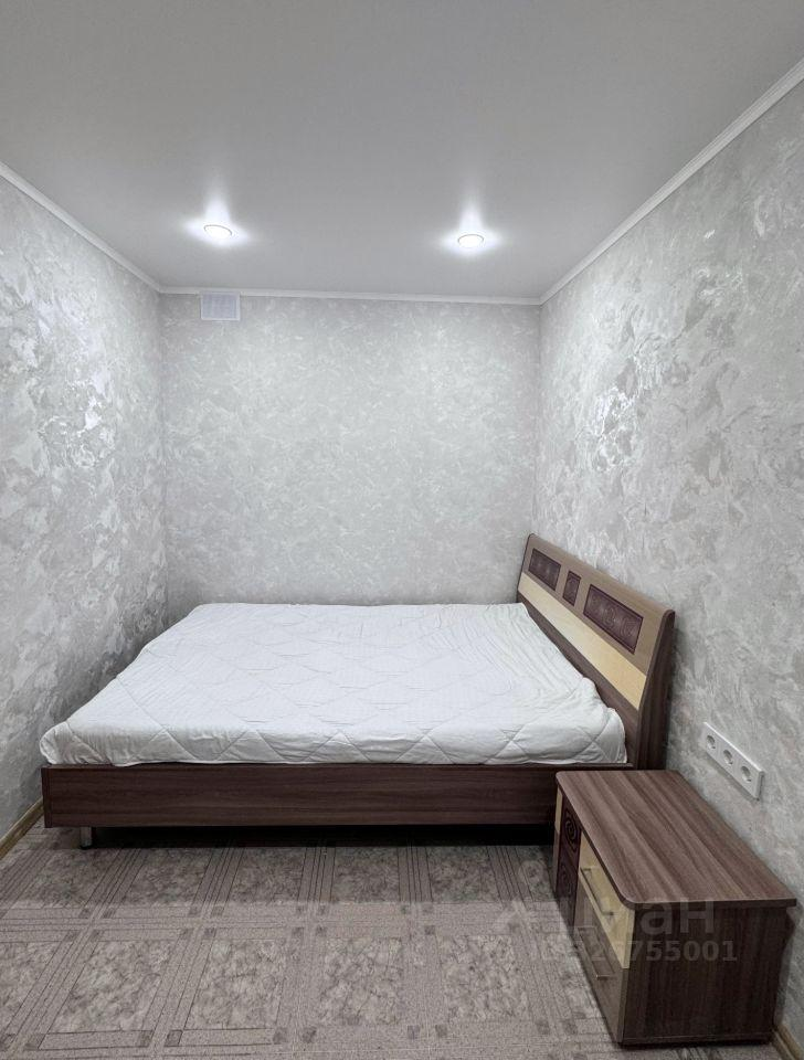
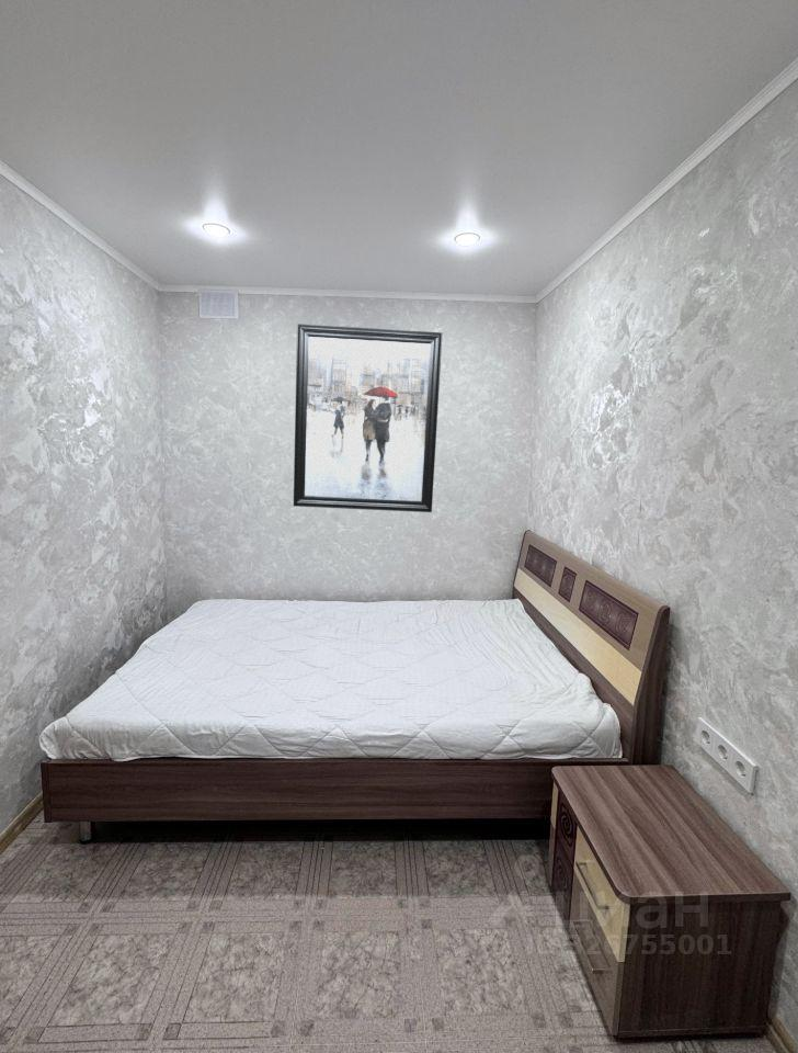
+ wall art (366, 420)
